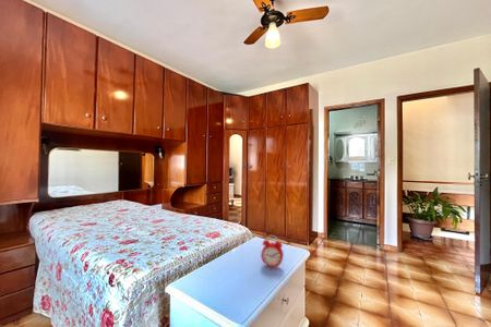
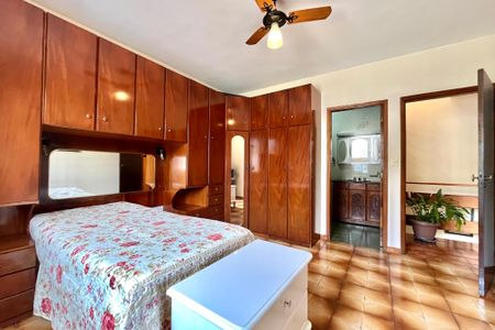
- alarm clock (272, 251)
